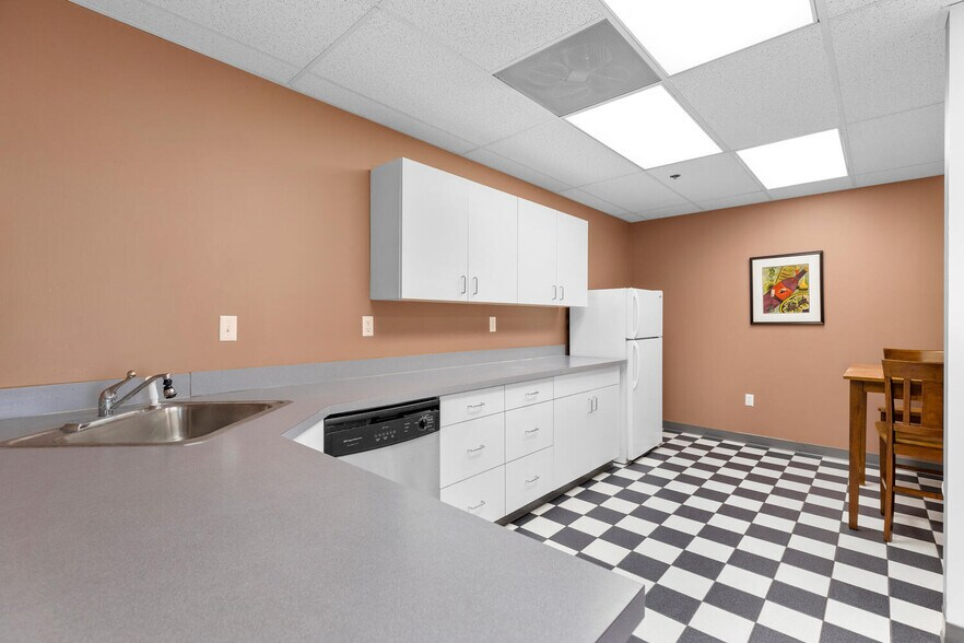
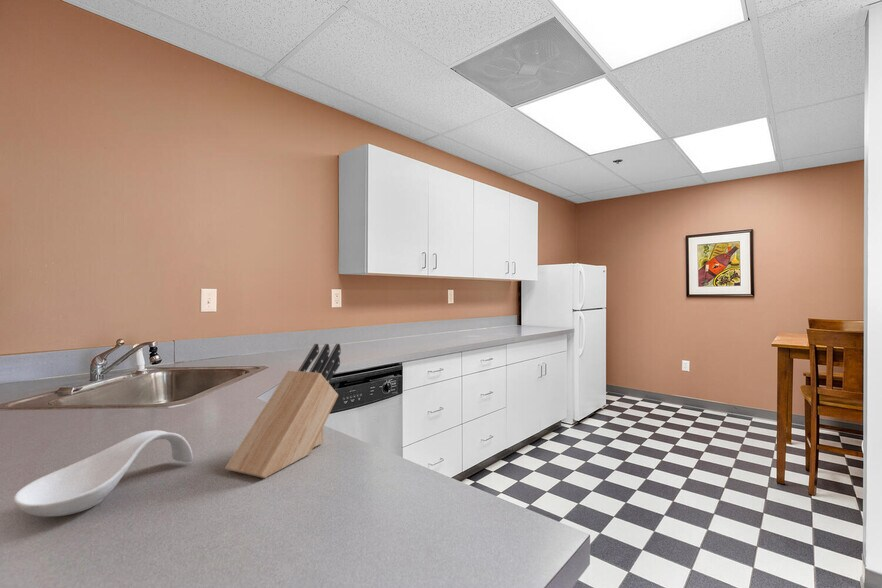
+ spoon rest (115, 466)
+ knife block (294, 399)
